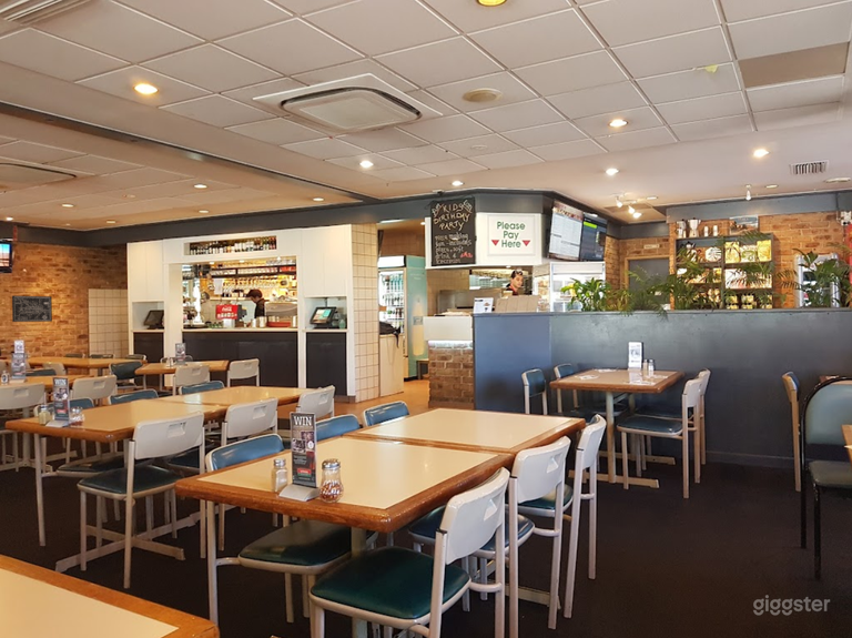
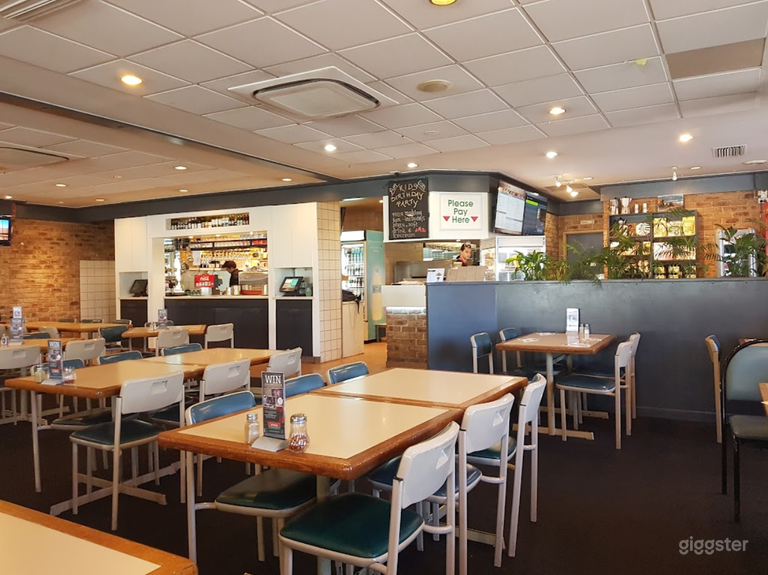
- wall art (32, 308)
